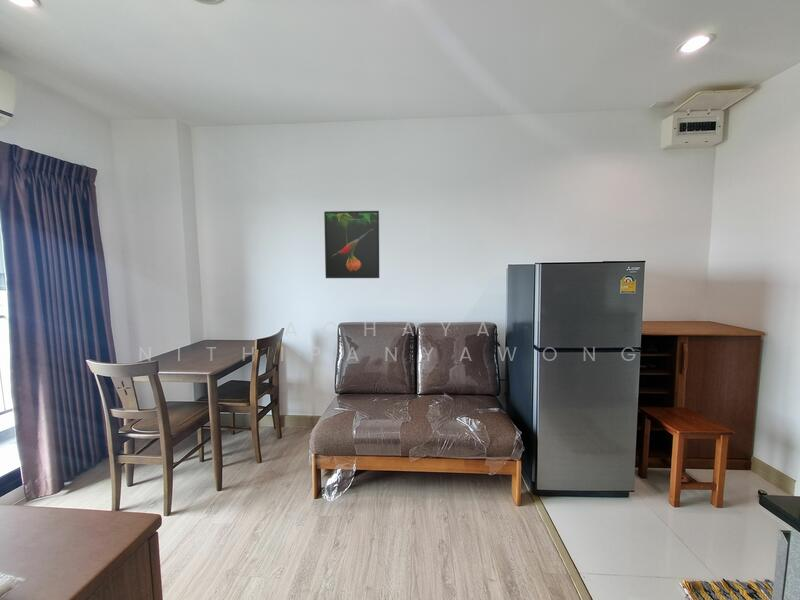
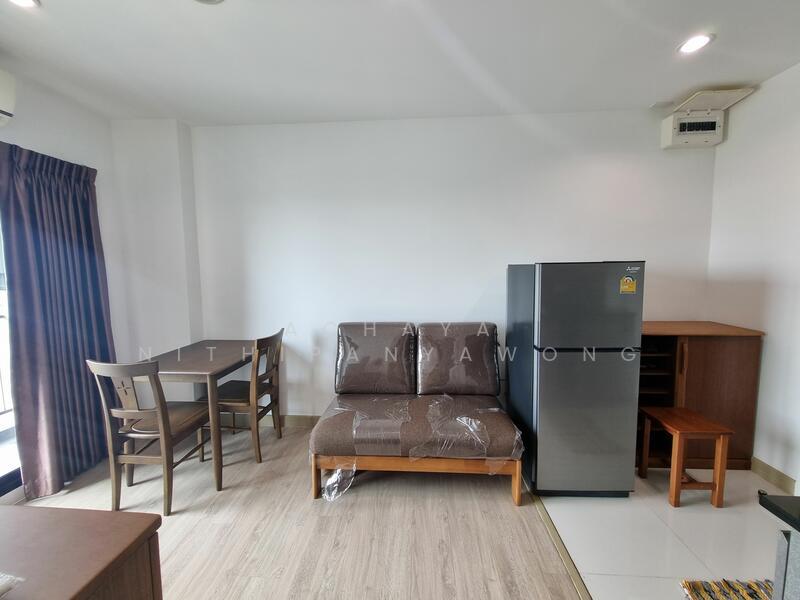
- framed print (352, 245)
